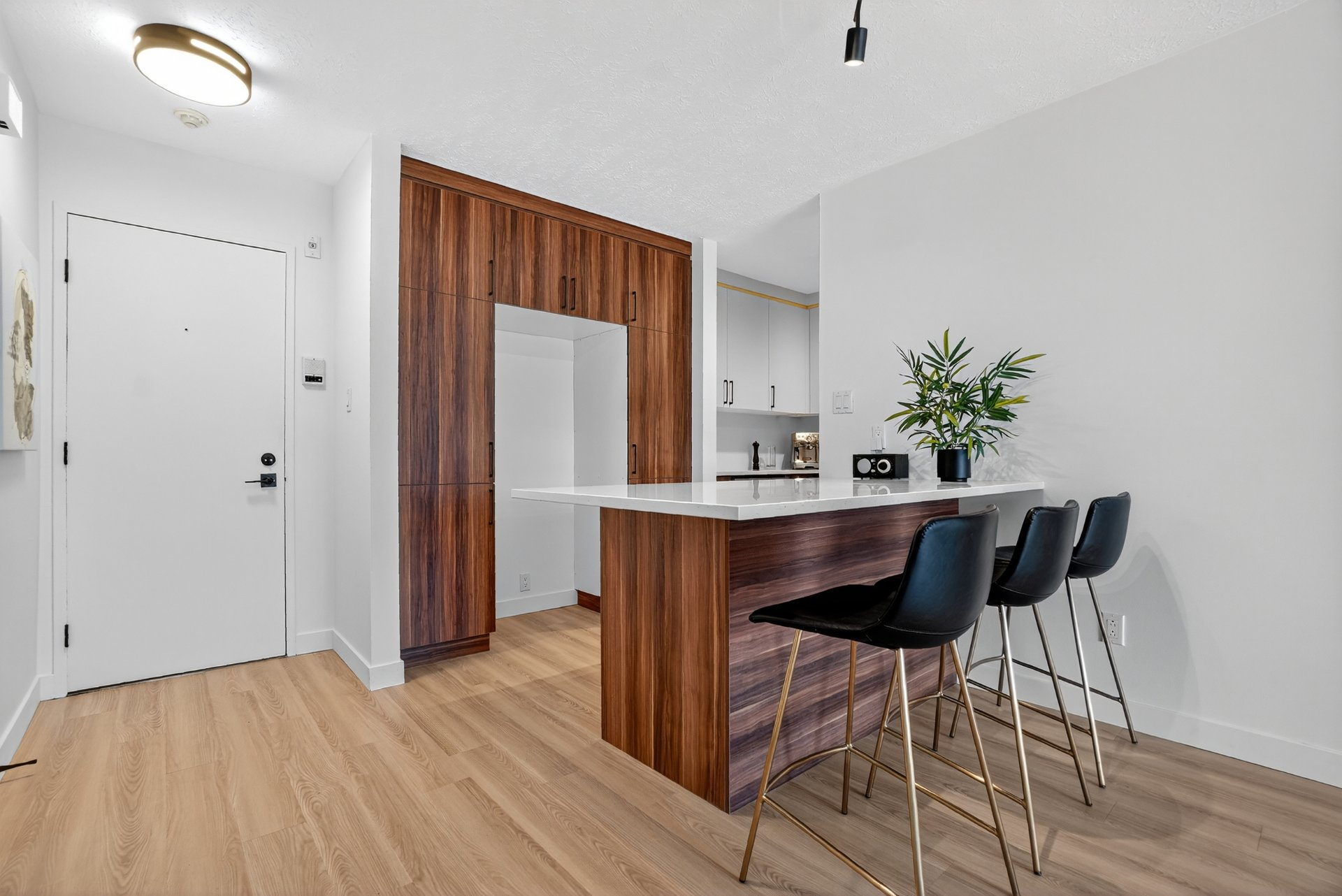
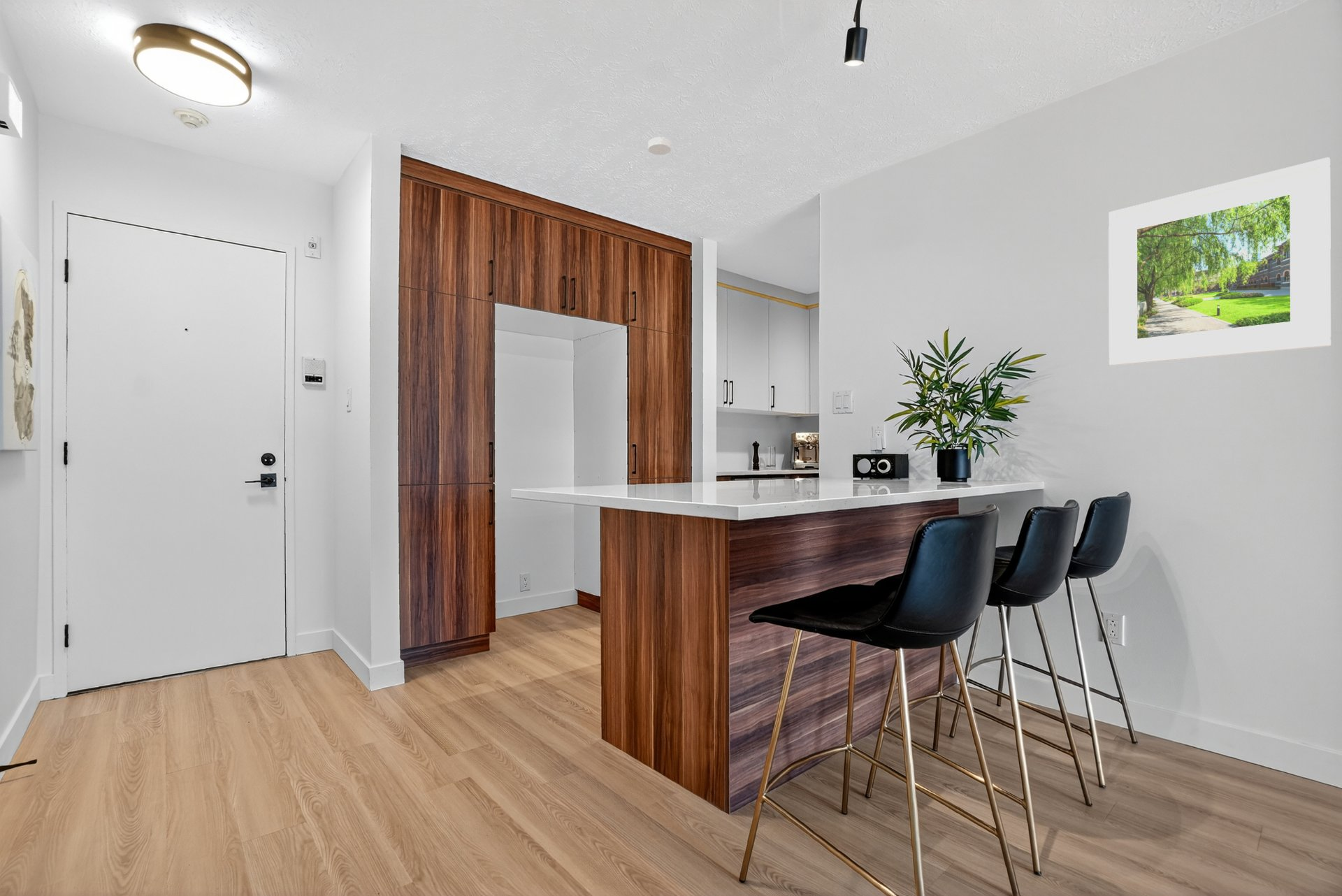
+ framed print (1208, 272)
+ smoke detector (659, 144)
